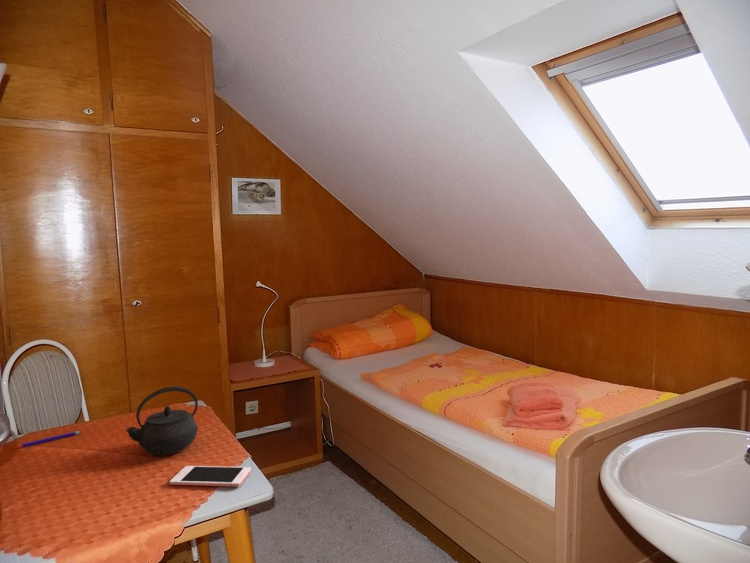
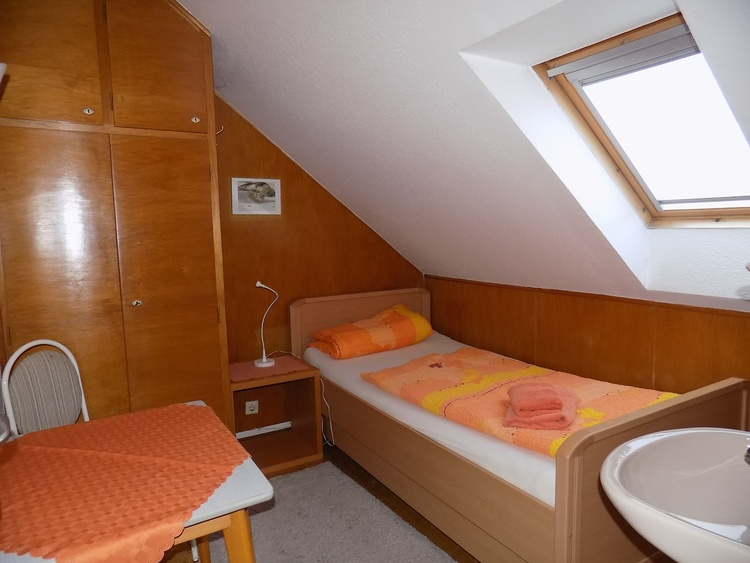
- cell phone (211, 475)
- kettle (163, 419)
- pen (52, 438)
